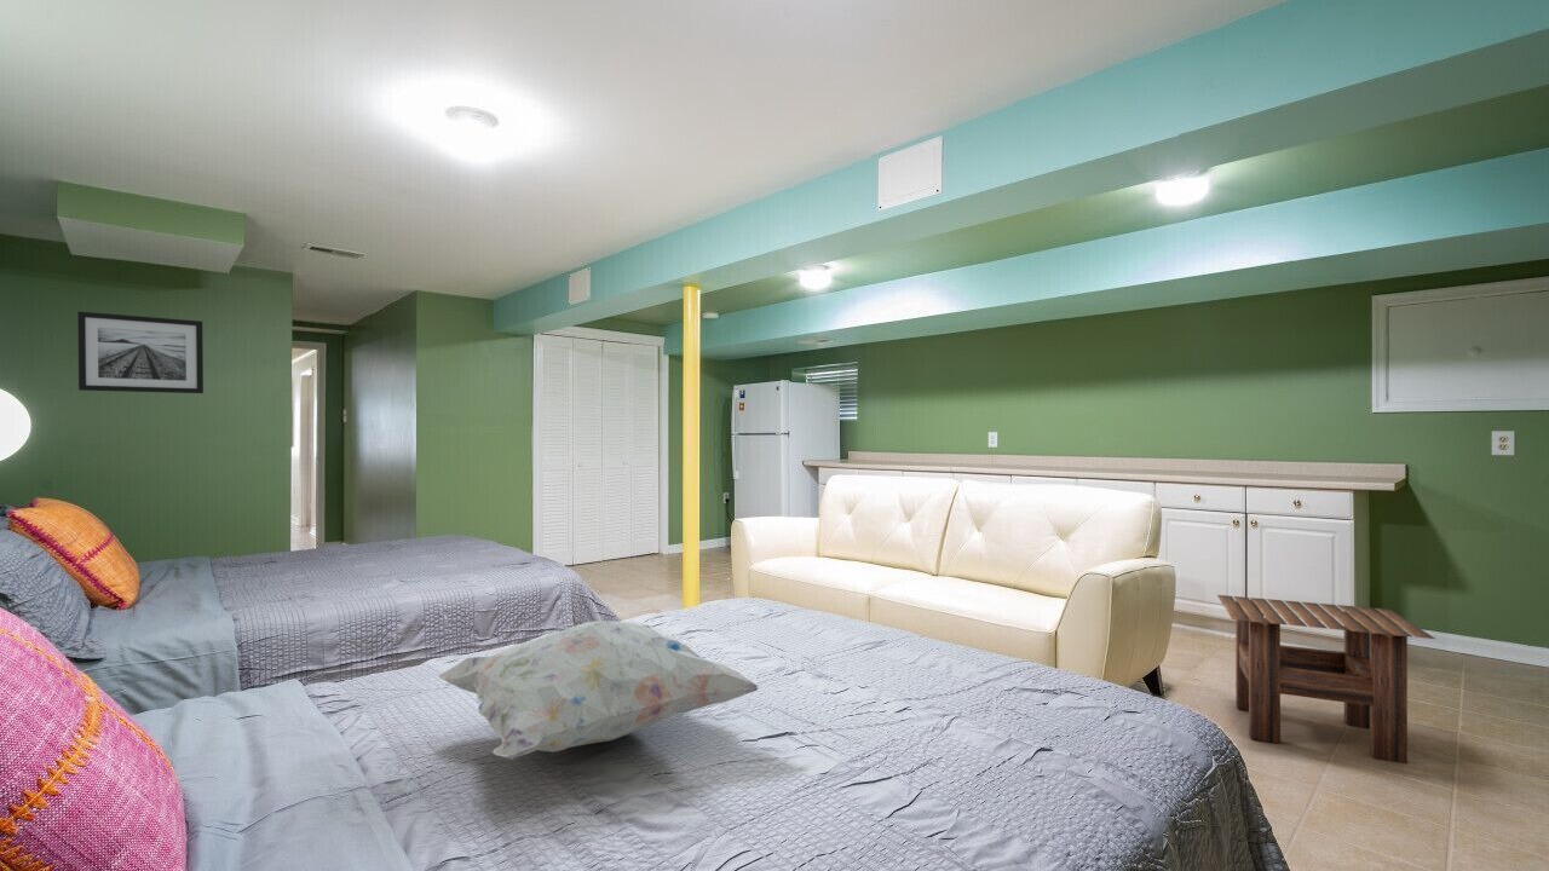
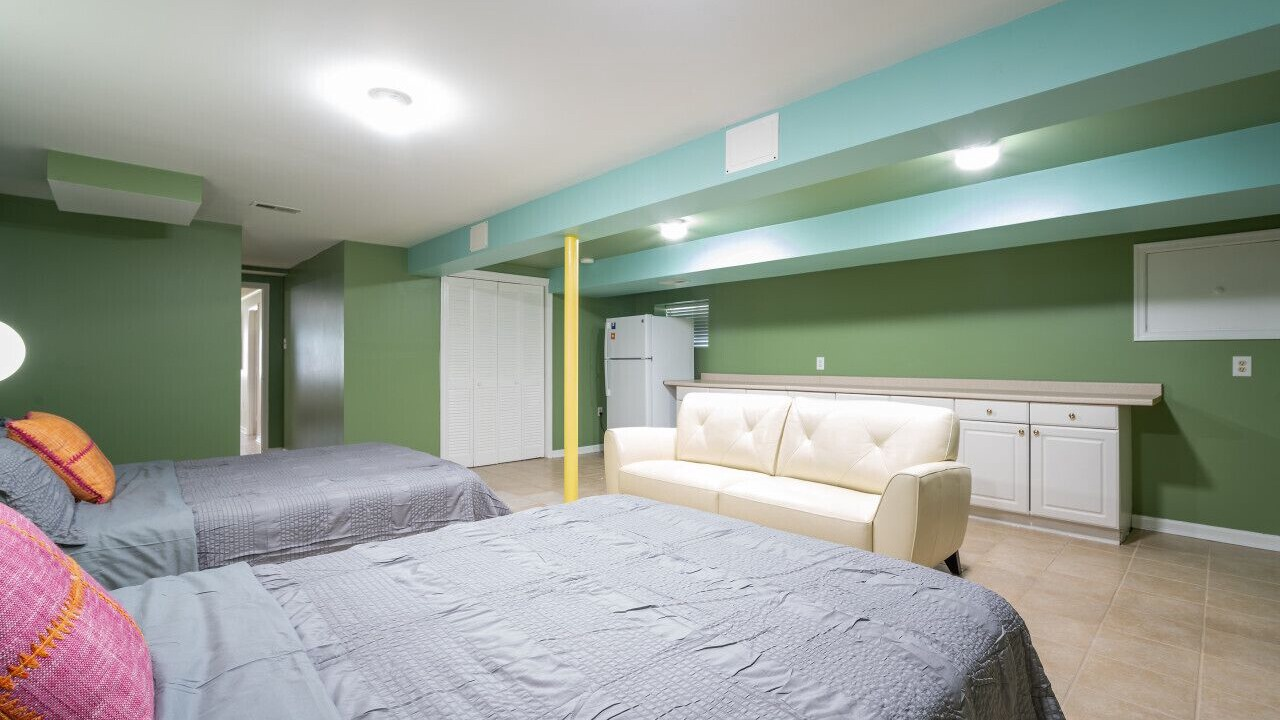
- decorative pillow (593, 679)
- wall art (143, 353)
- side table (1313, 673)
